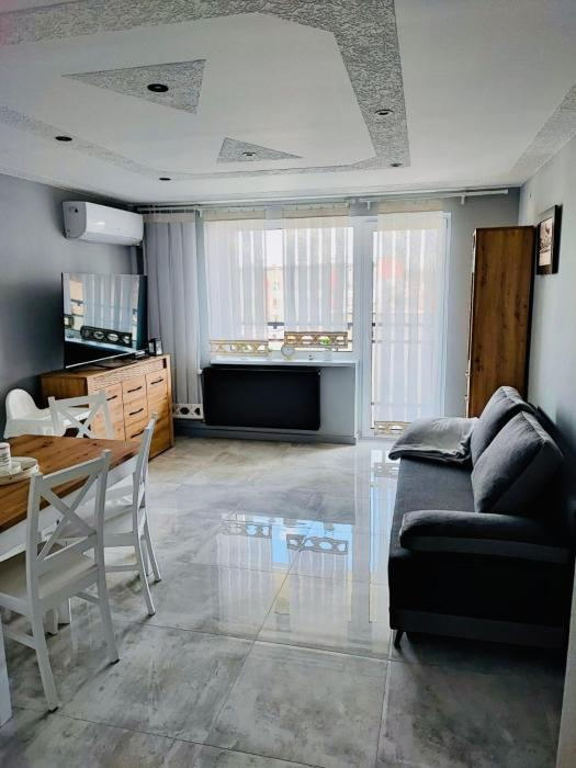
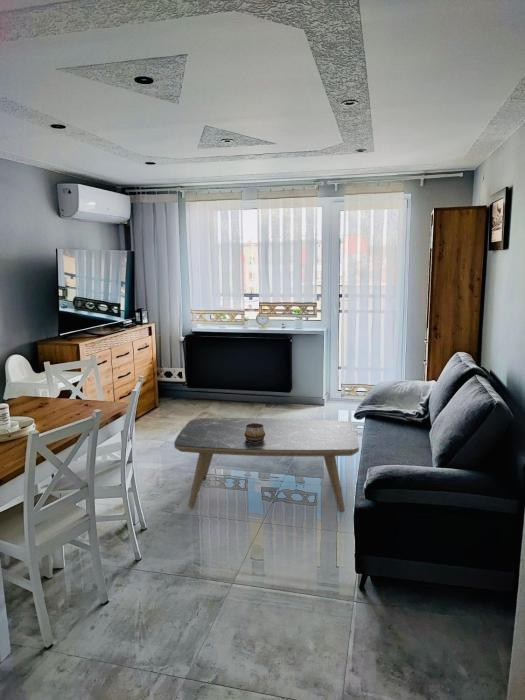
+ coffee table (267, 455)
+ decorative bowl (254, 432)
